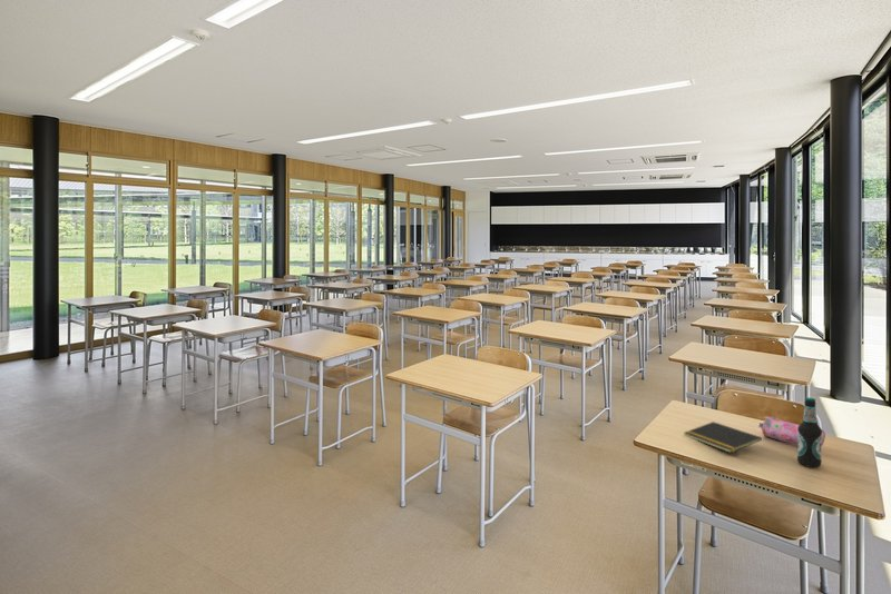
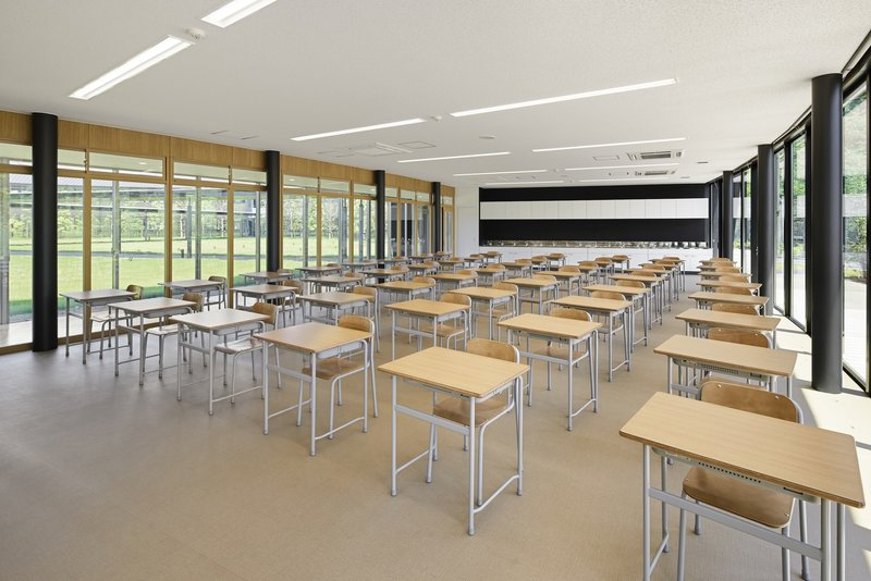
- bottle (810, 432)
- pencil case (791, 432)
- notepad (721, 436)
